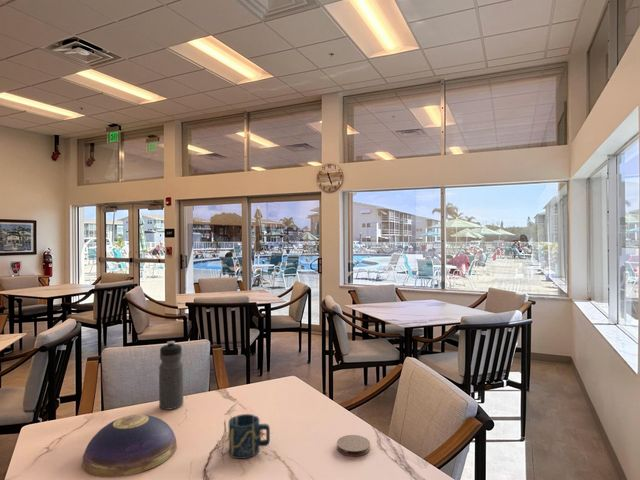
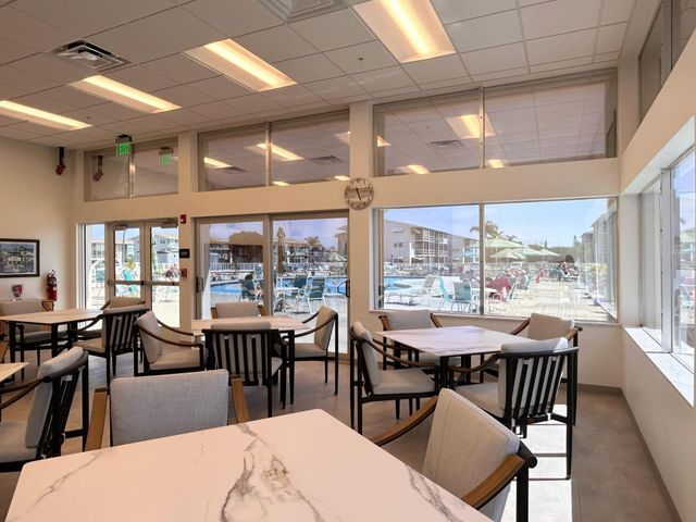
- cup (249, 435)
- coaster (353, 445)
- decorative bowl (131, 435)
- water bottle (171, 373)
